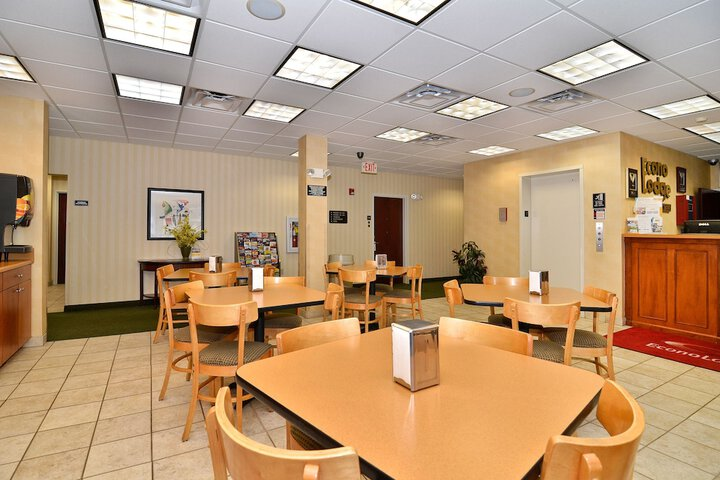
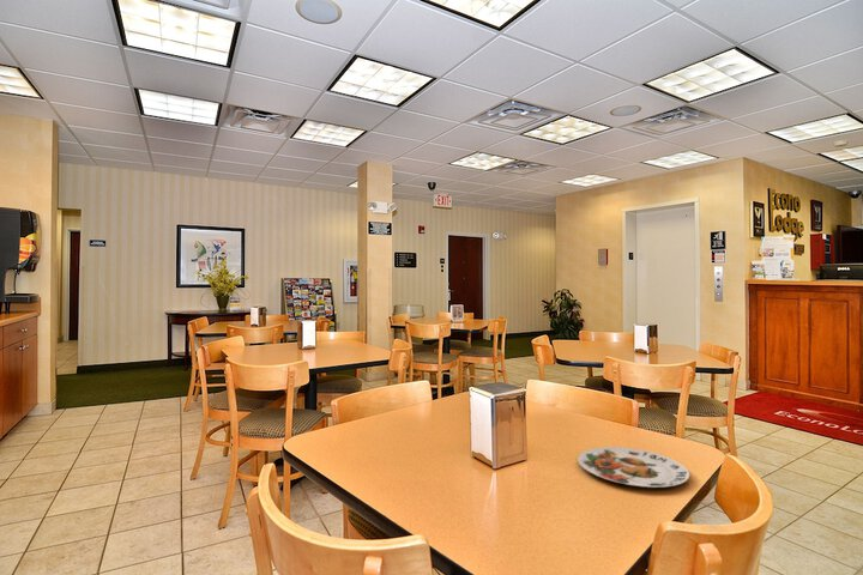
+ plate (630, 466)
